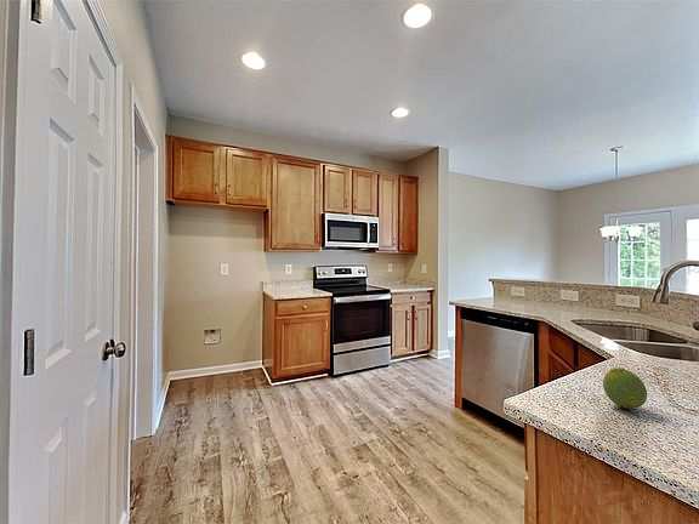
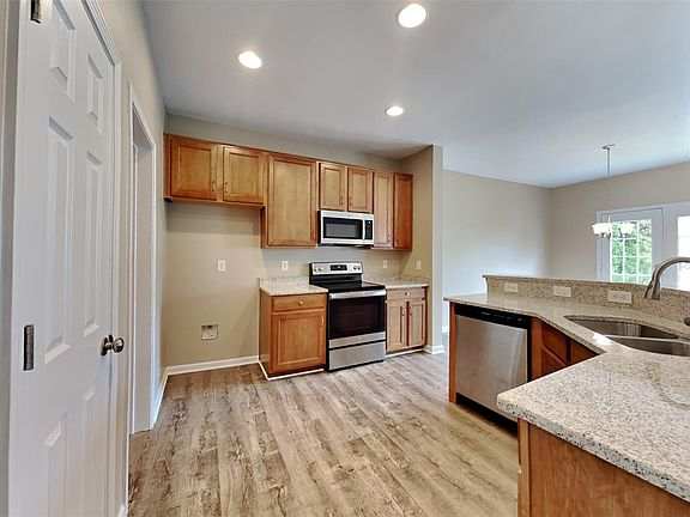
- fruit (624, 387)
